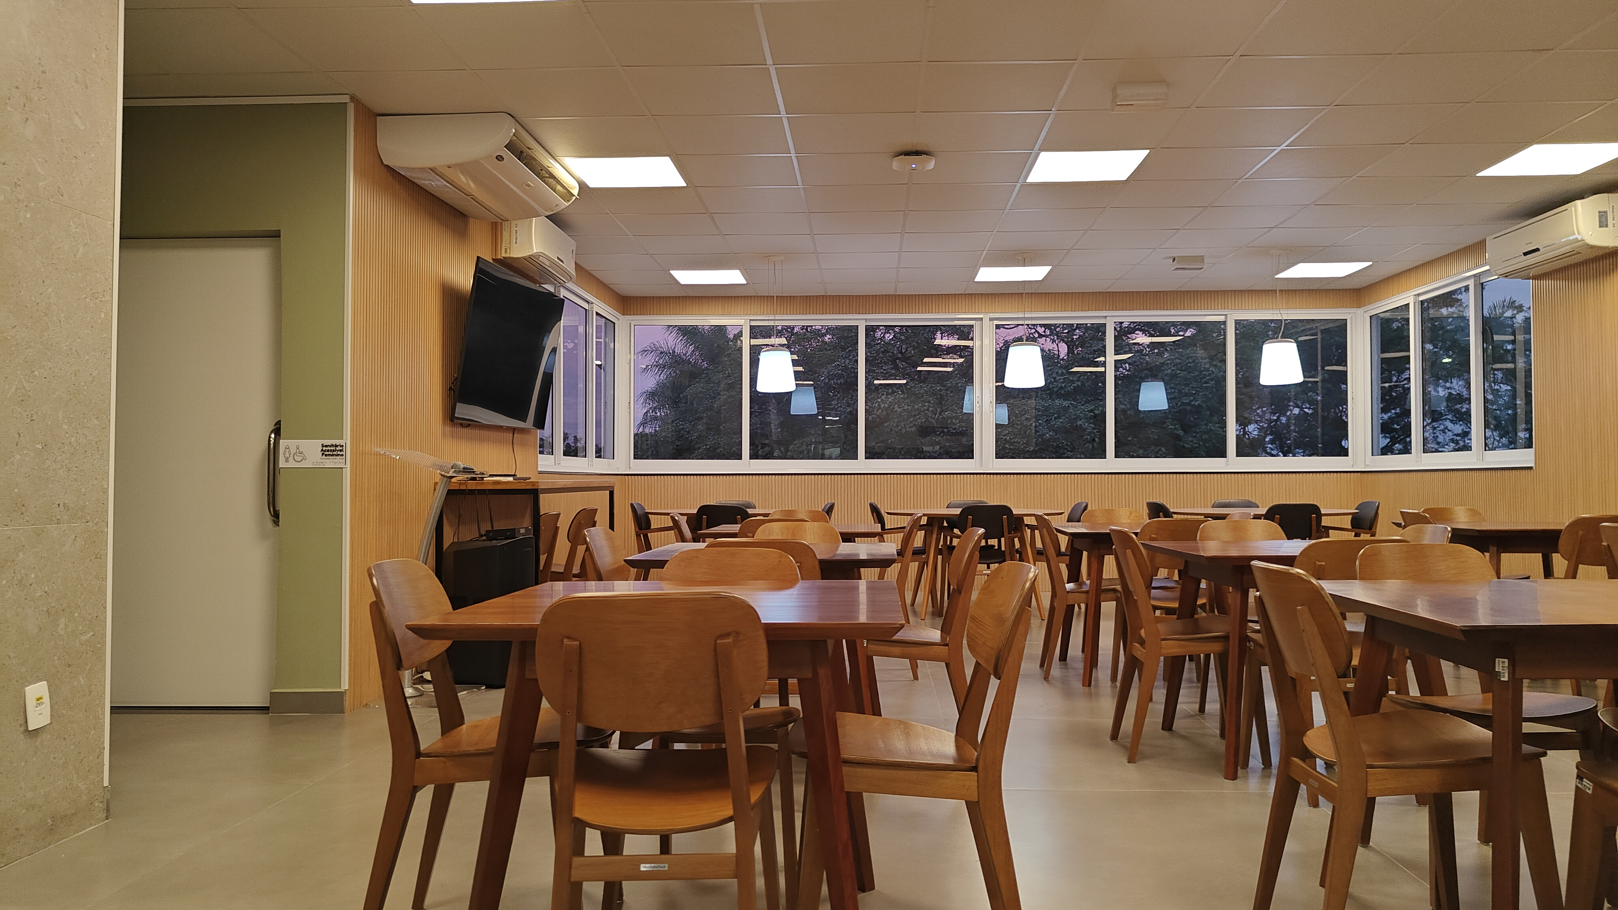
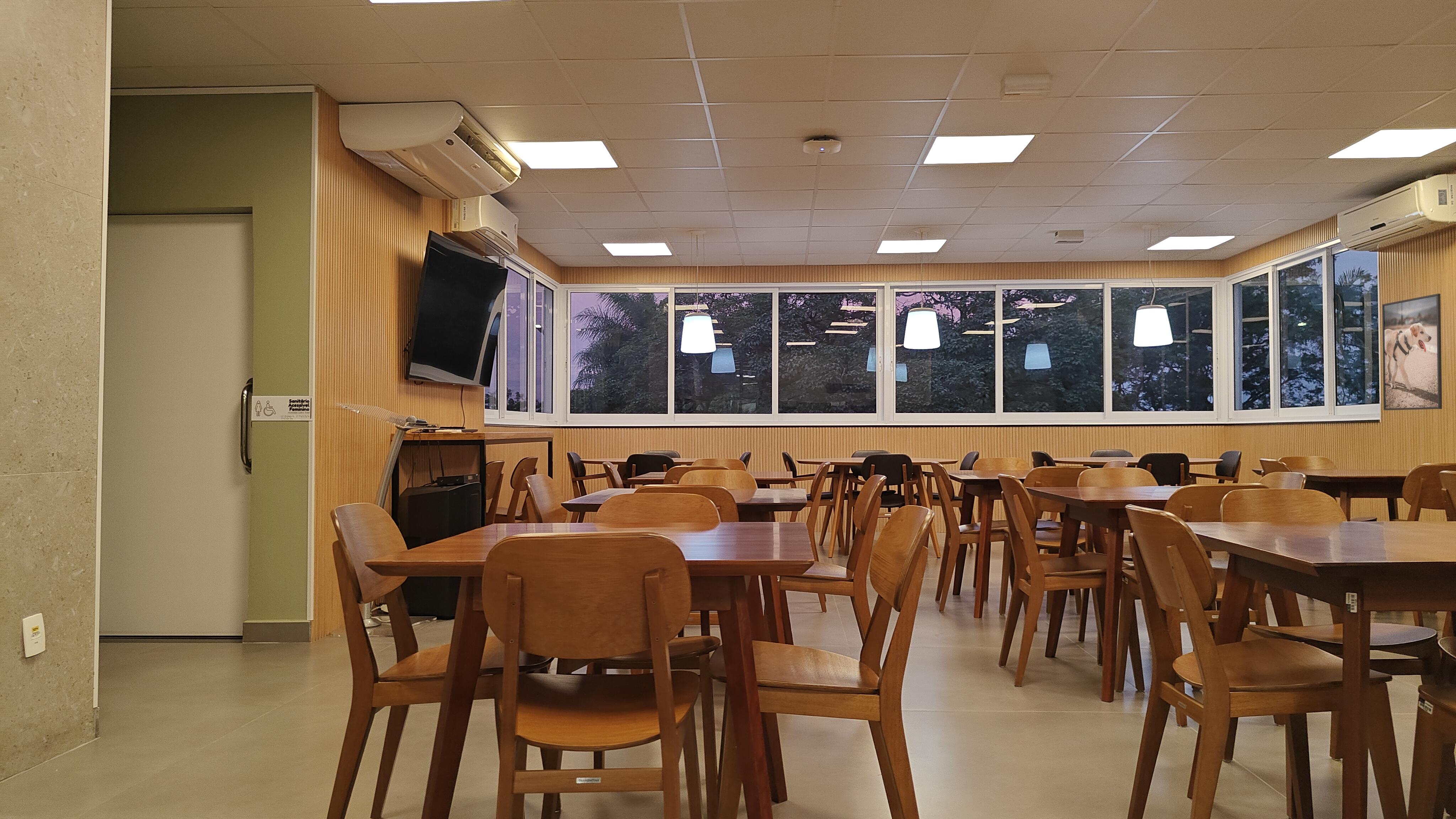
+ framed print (1410, 354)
